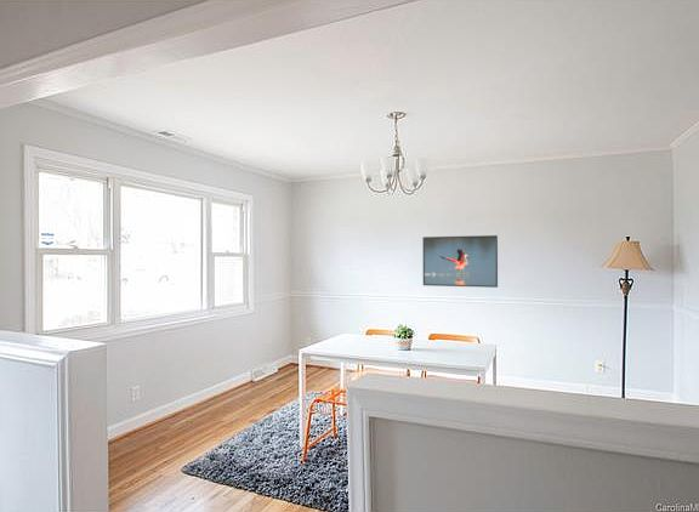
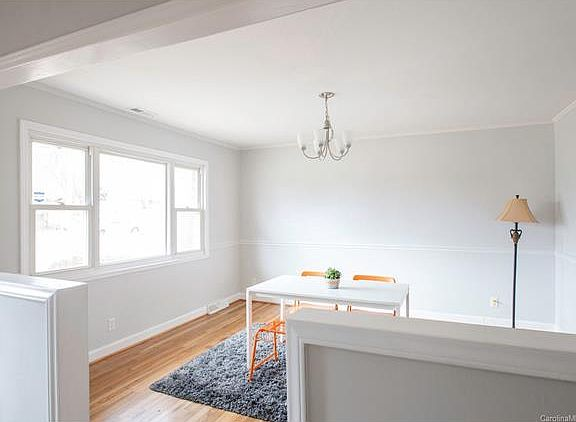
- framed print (459, 261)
